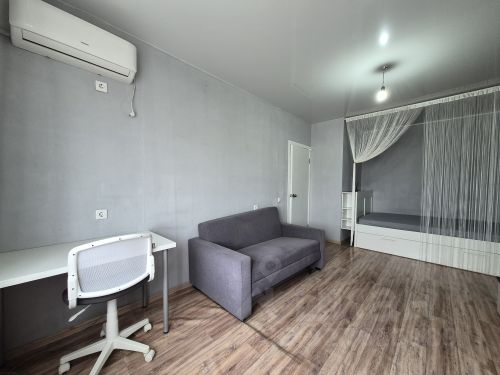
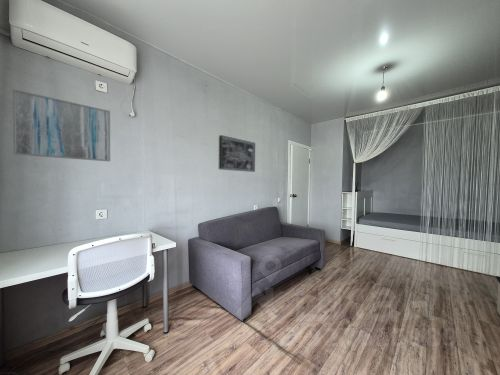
+ wall art (238, 155)
+ wall art (67, 130)
